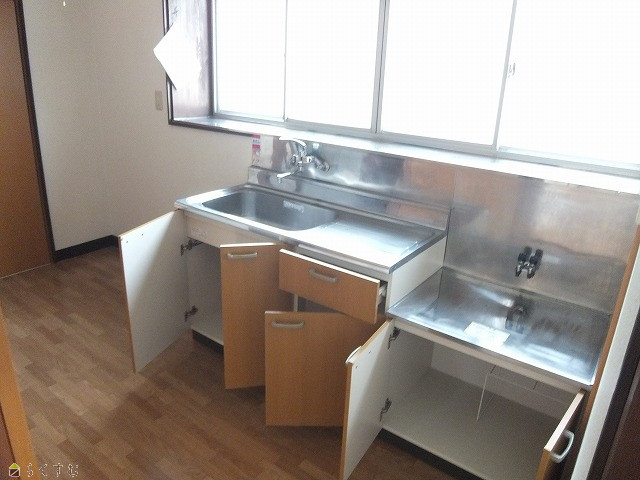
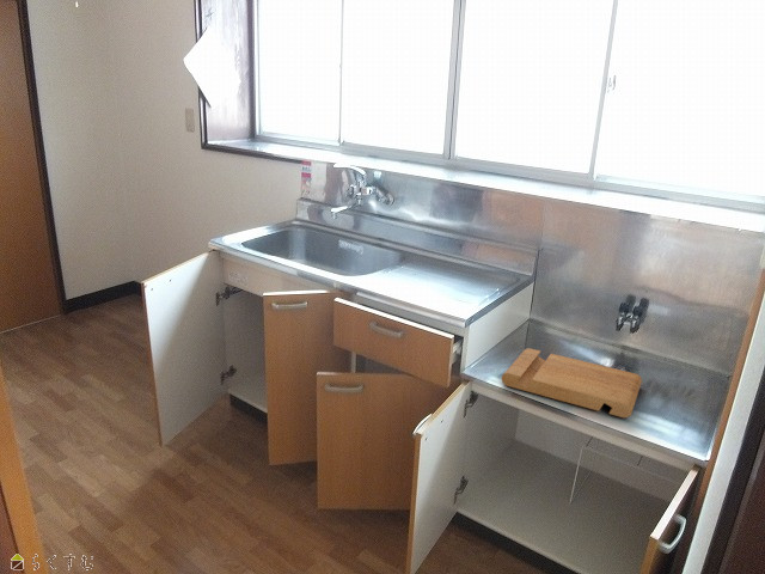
+ cutting board (571, 379)
